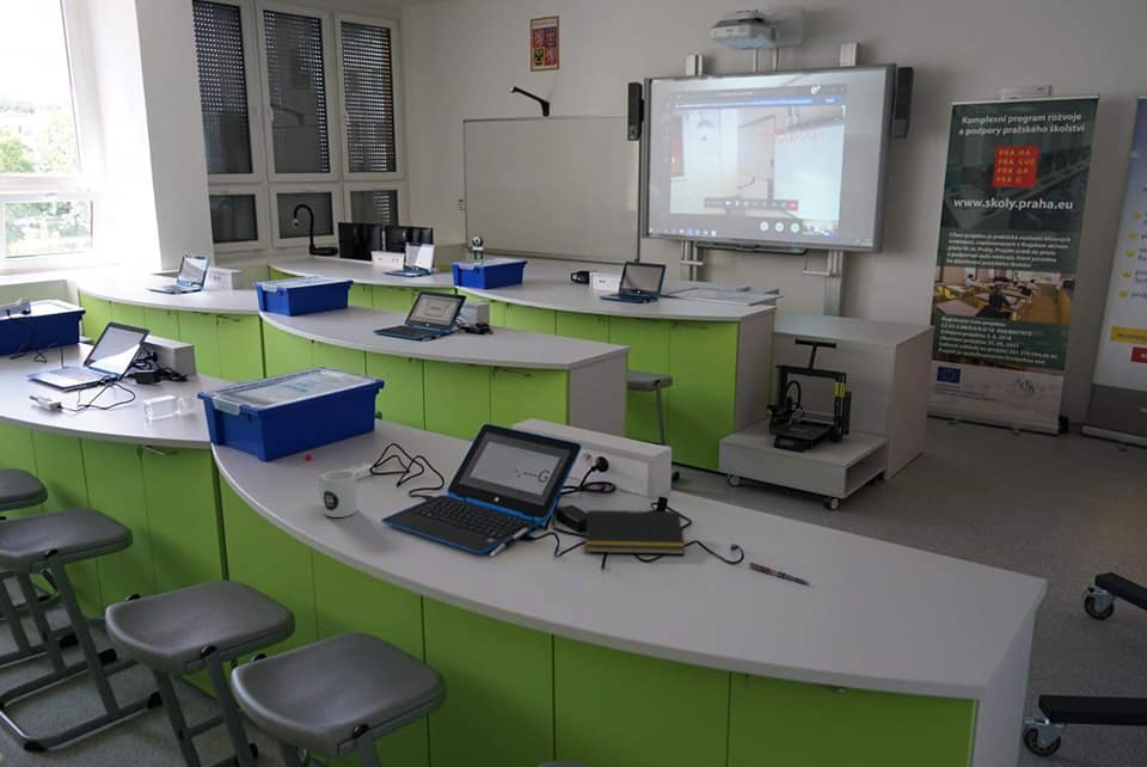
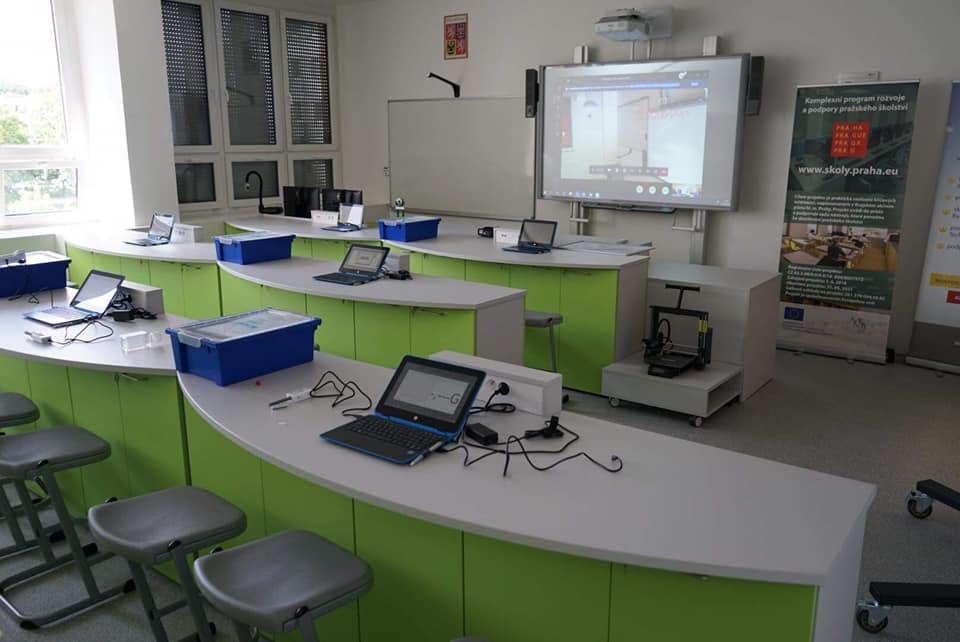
- notepad (633, 530)
- pen (778, 572)
- mug (335, 491)
